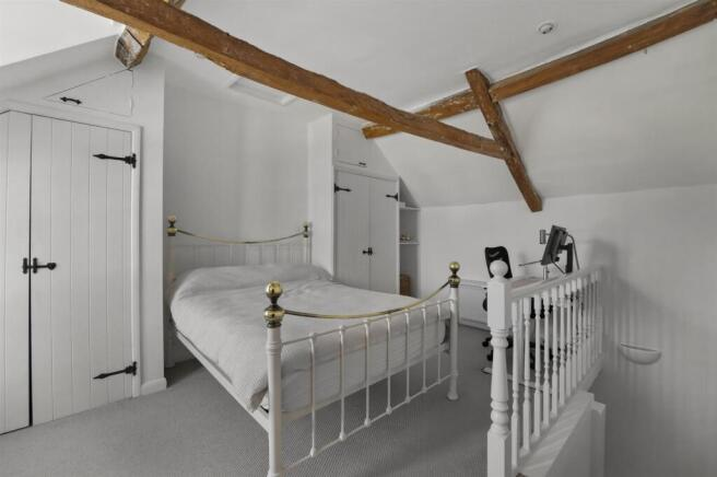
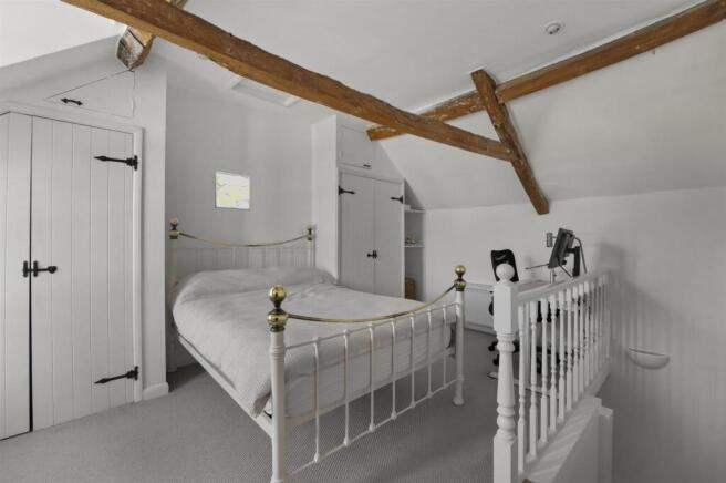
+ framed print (232, 191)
